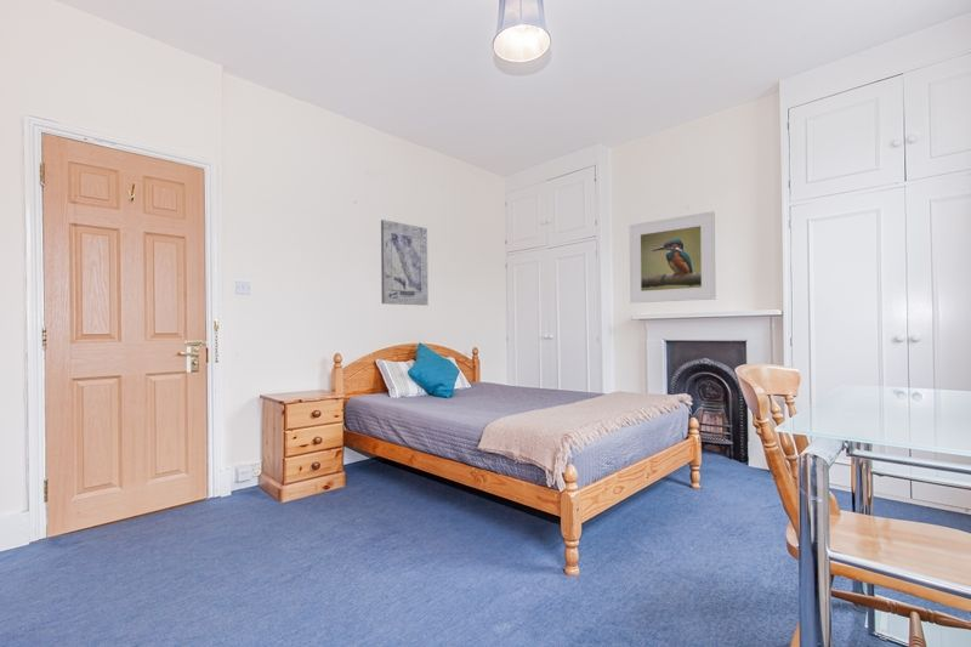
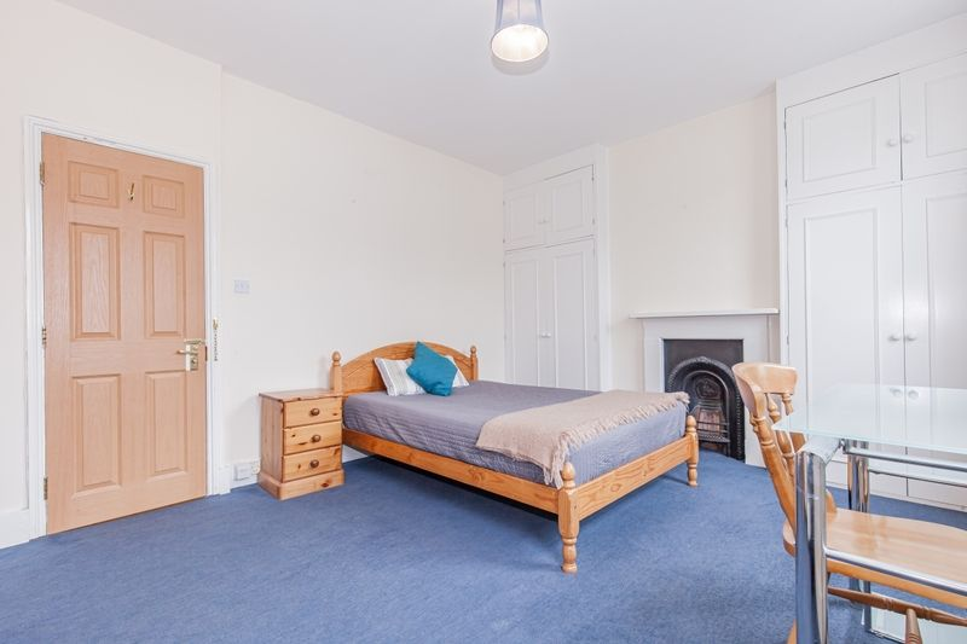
- wall art (405, 263)
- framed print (669, 260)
